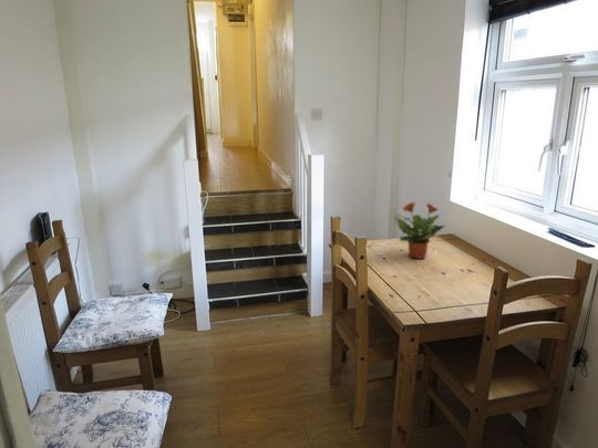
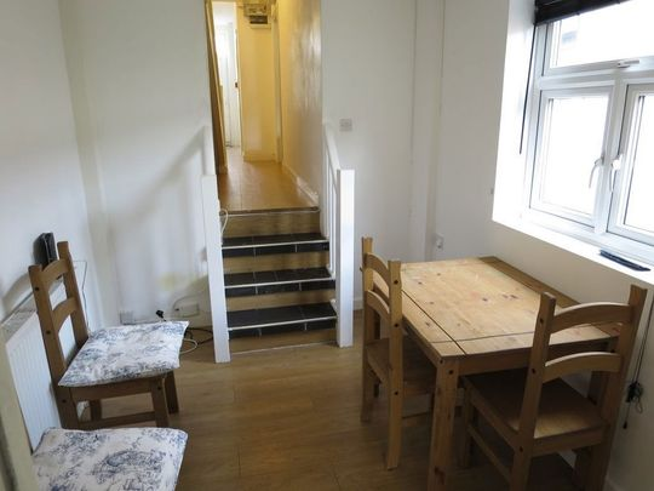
- potted plant (419, 229)
